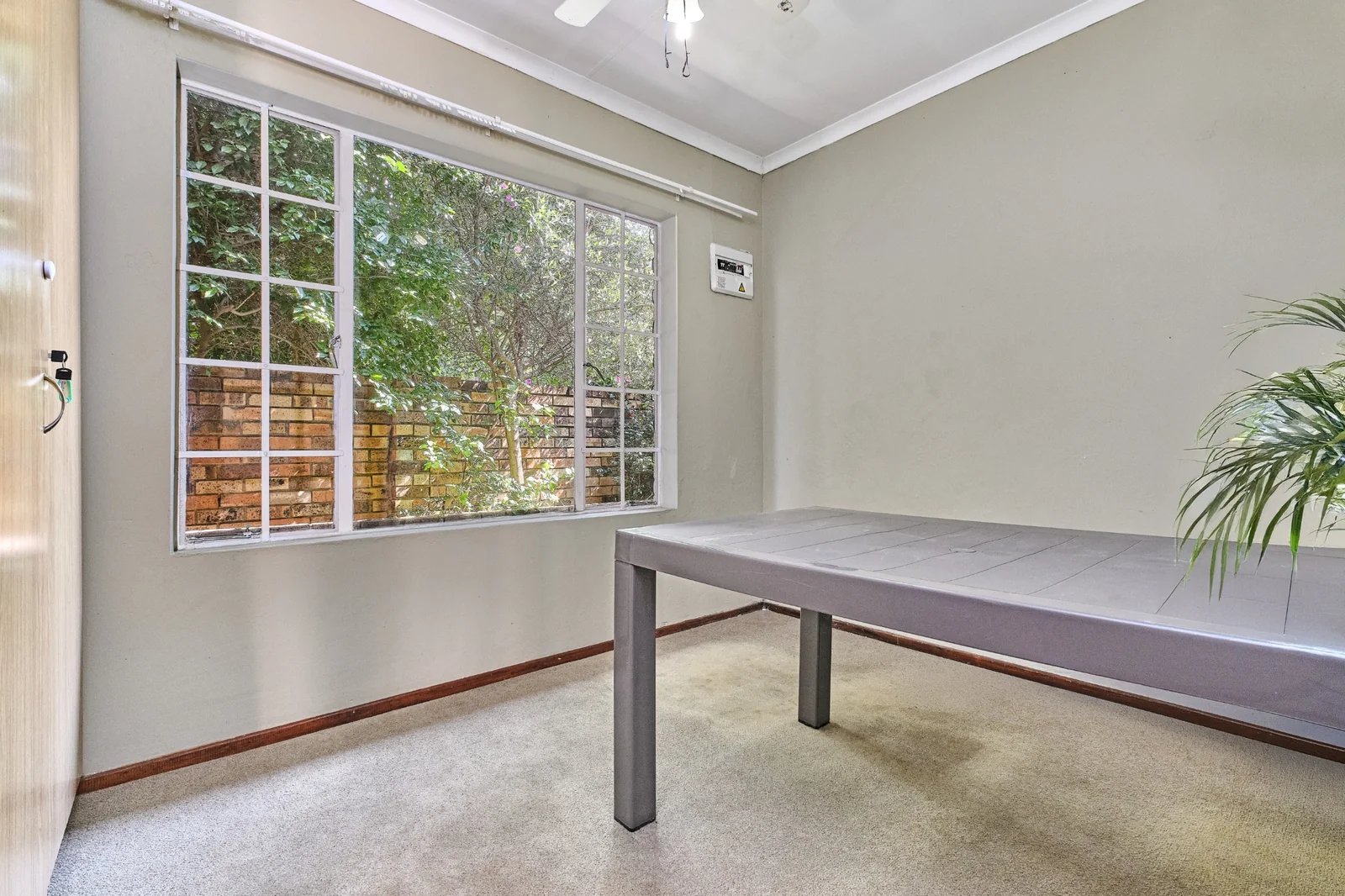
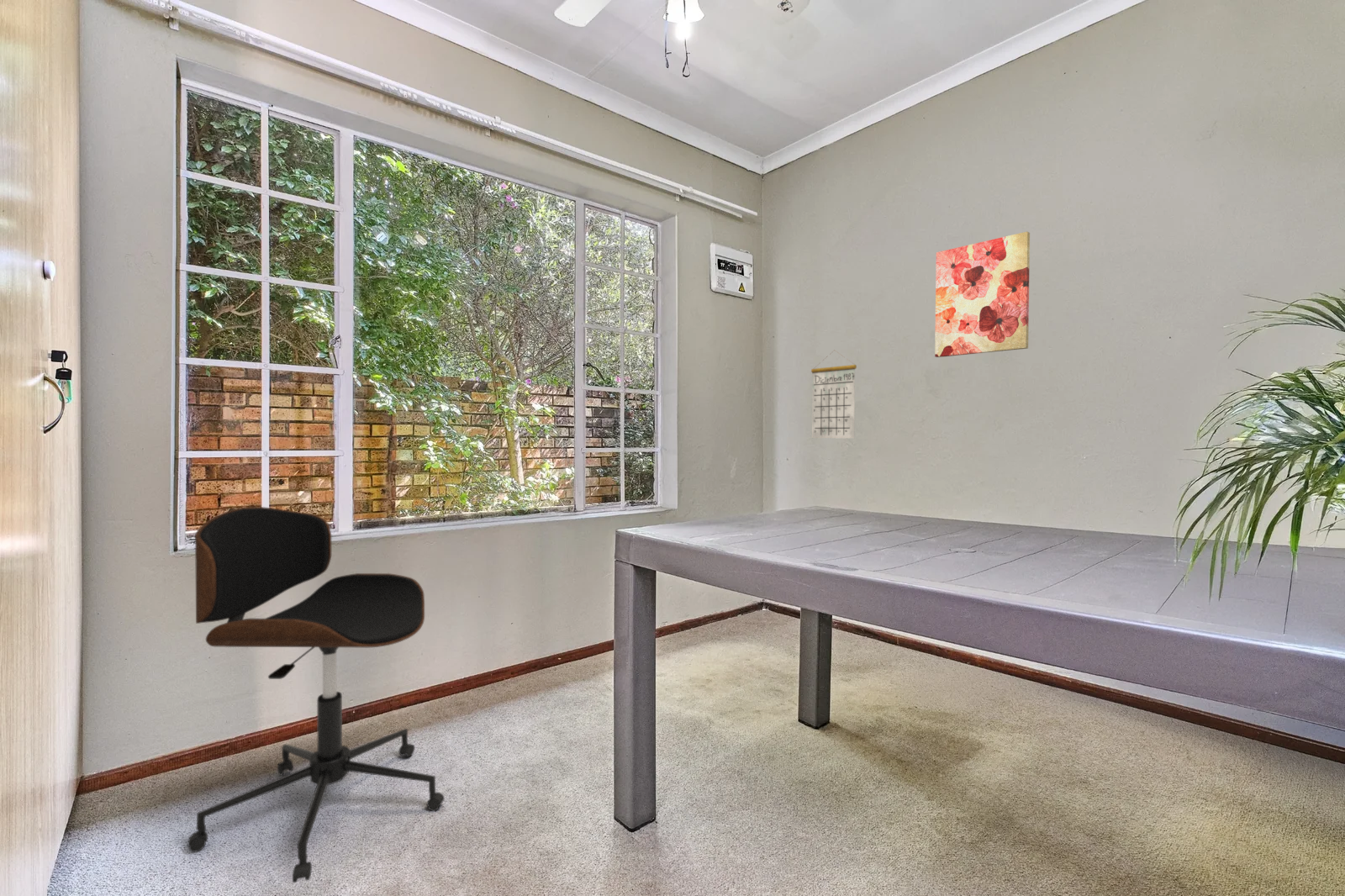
+ office chair (335, 658)
+ wall art (979, 298)
+ calendar (833, 393)
